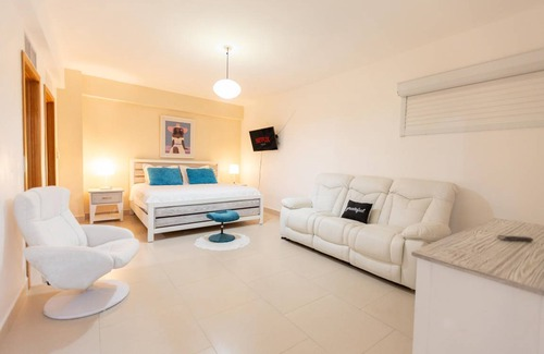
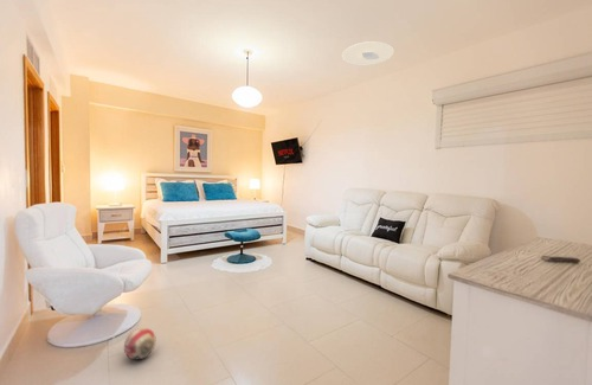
+ ball (142, 341)
+ ceiling light (367, 51)
